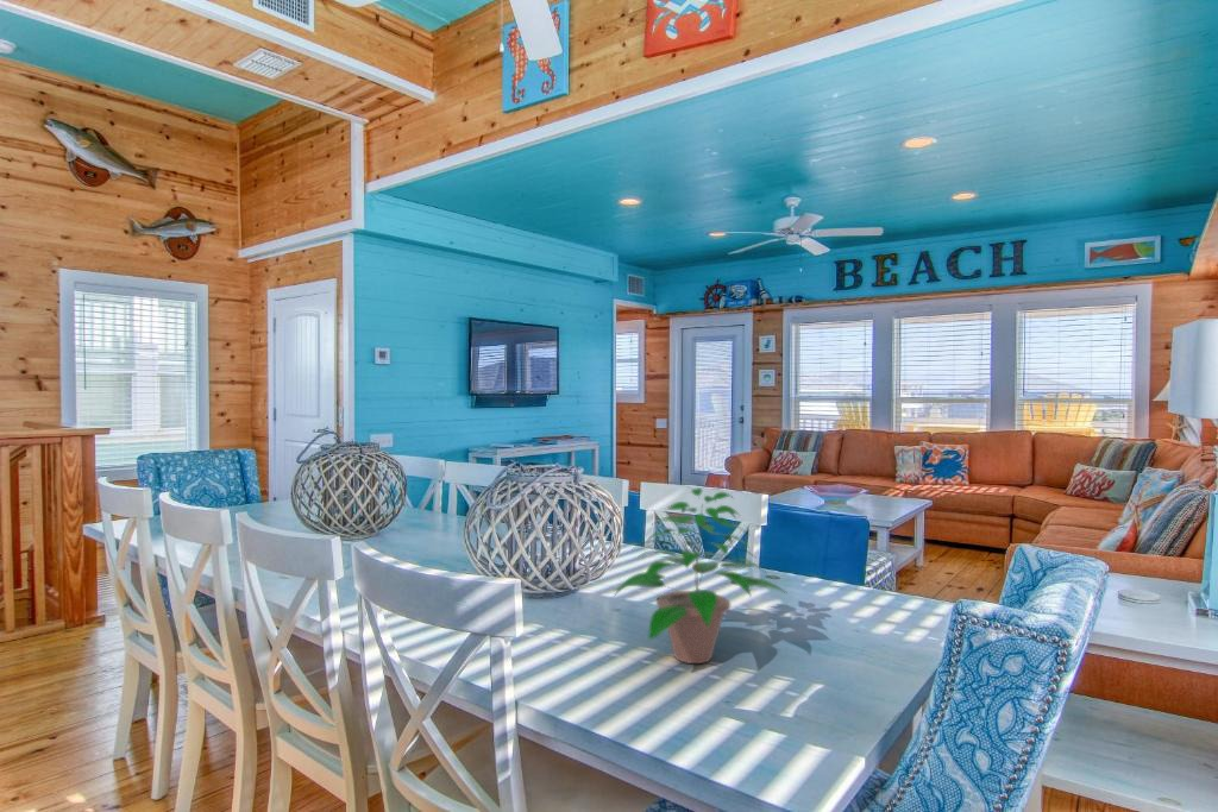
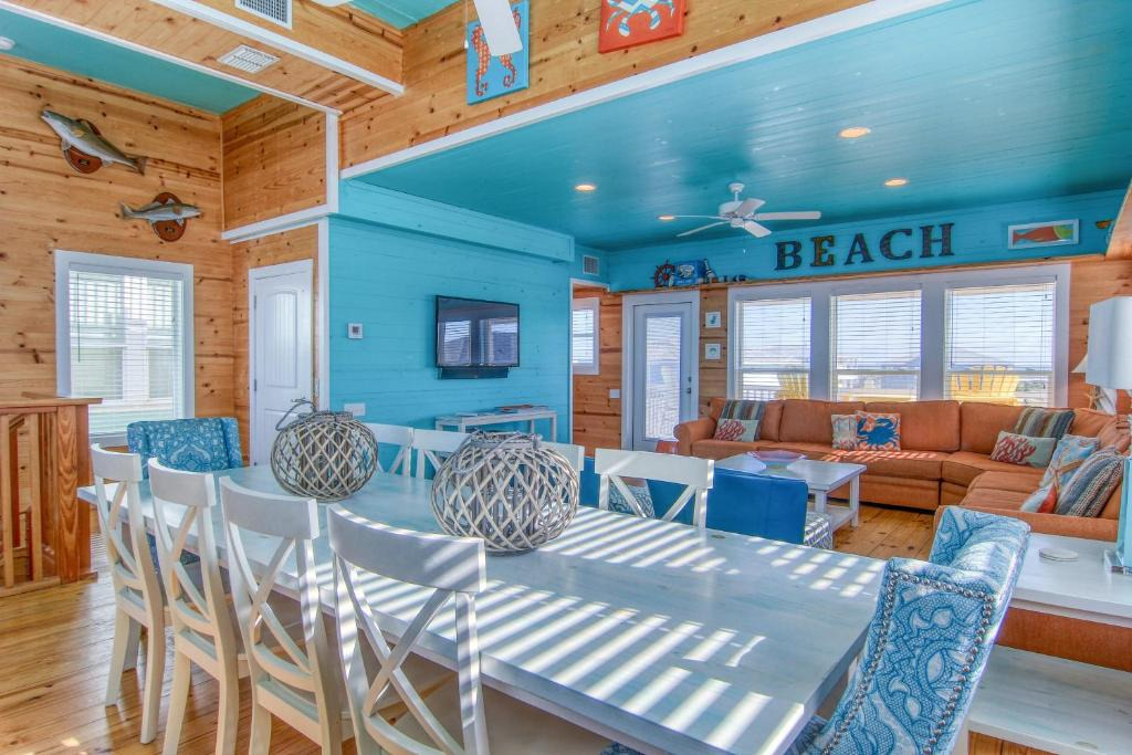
- potted plant (692, 574)
